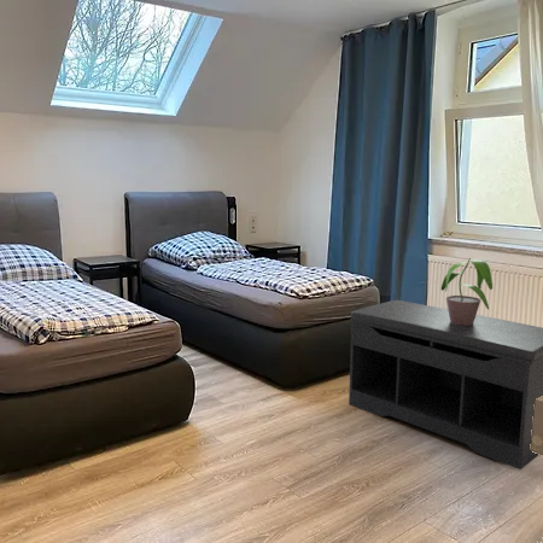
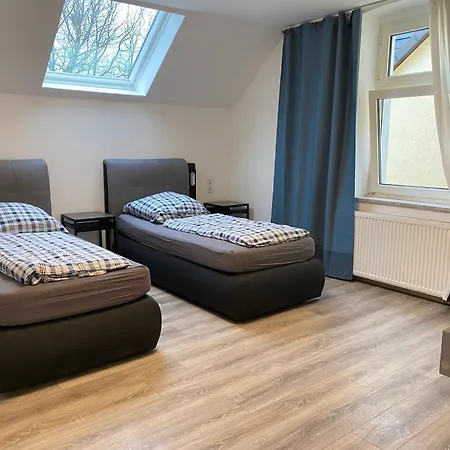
- bench (450, 370)
- potted plant (467, 286)
